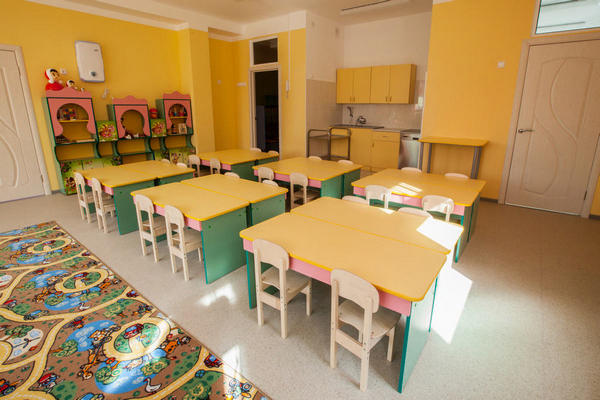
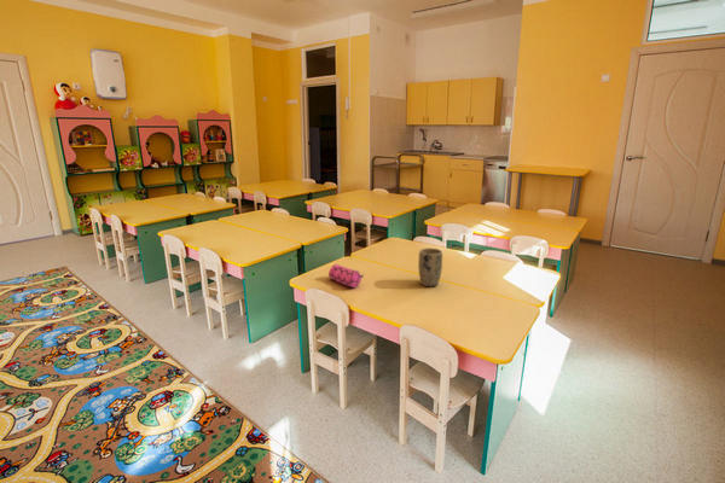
+ plant pot (430, 267)
+ pencil case (344, 274)
